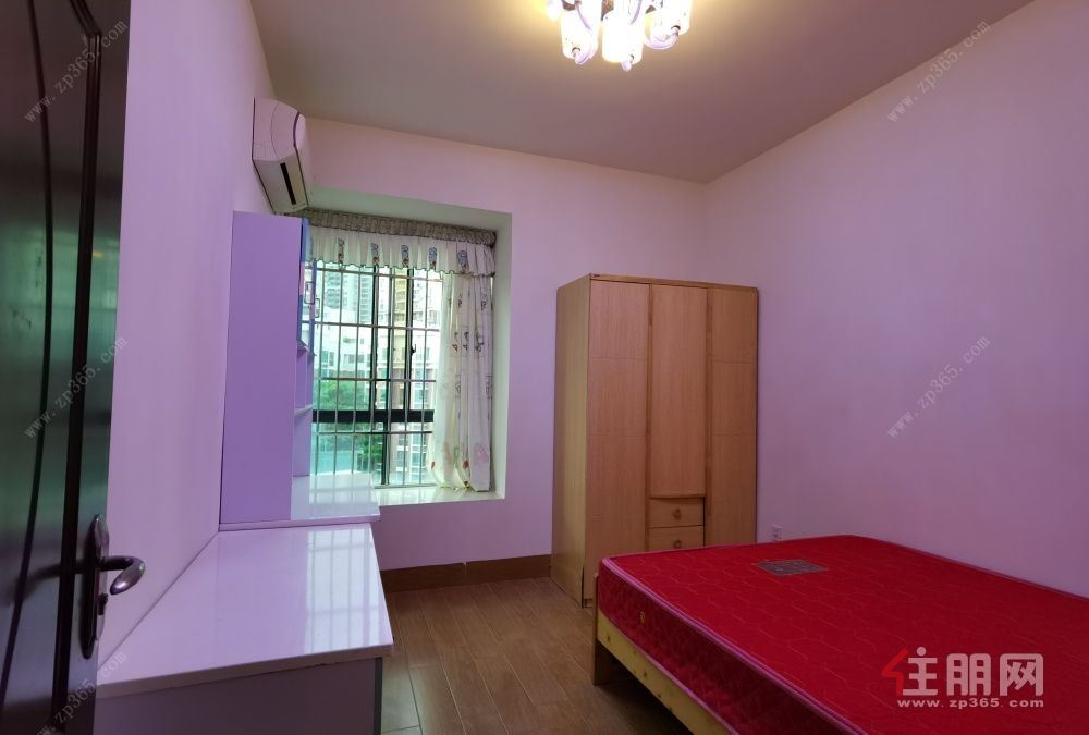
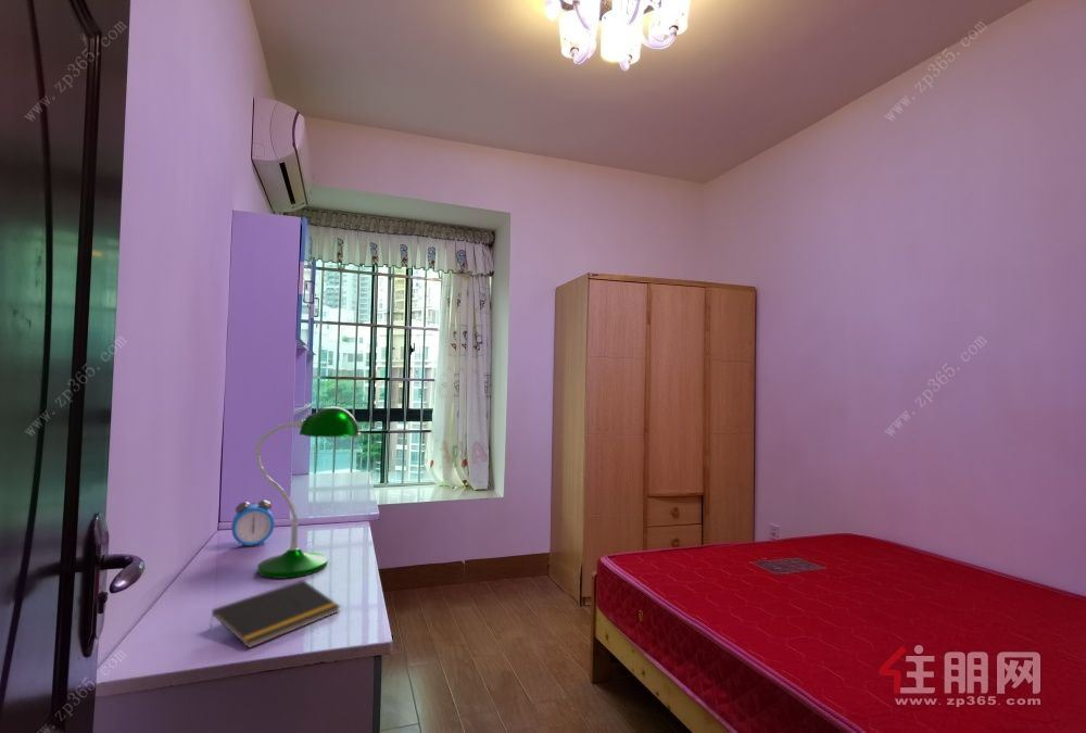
+ notepad (278, 609)
+ desk lamp (289, 497)
+ alarm clock (253, 522)
